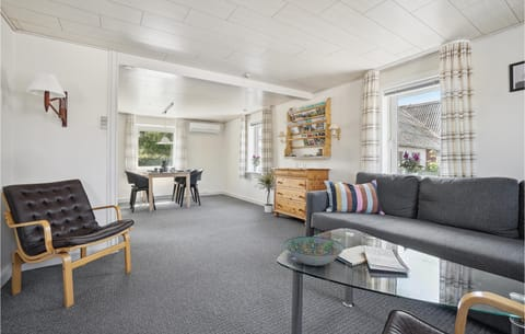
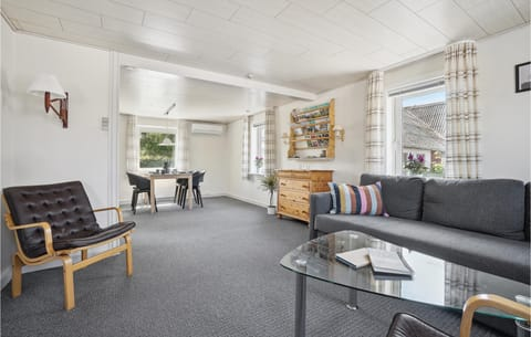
- decorative bowl (313, 253)
